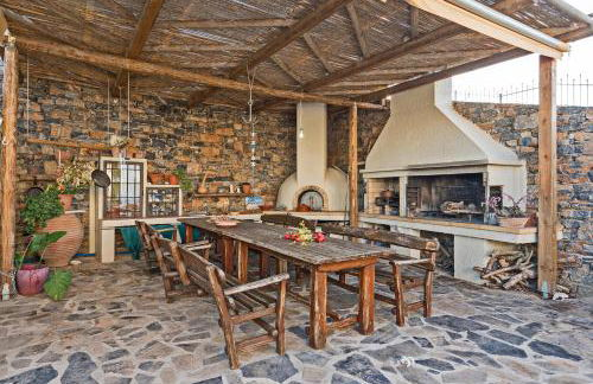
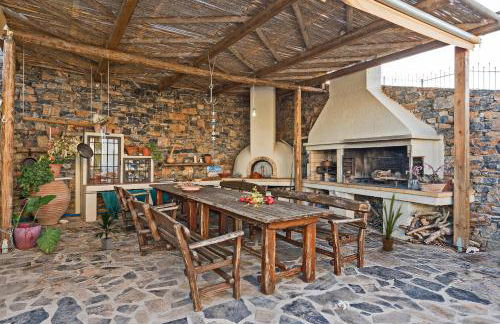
+ house plant (387, 221)
+ indoor plant (106, 229)
